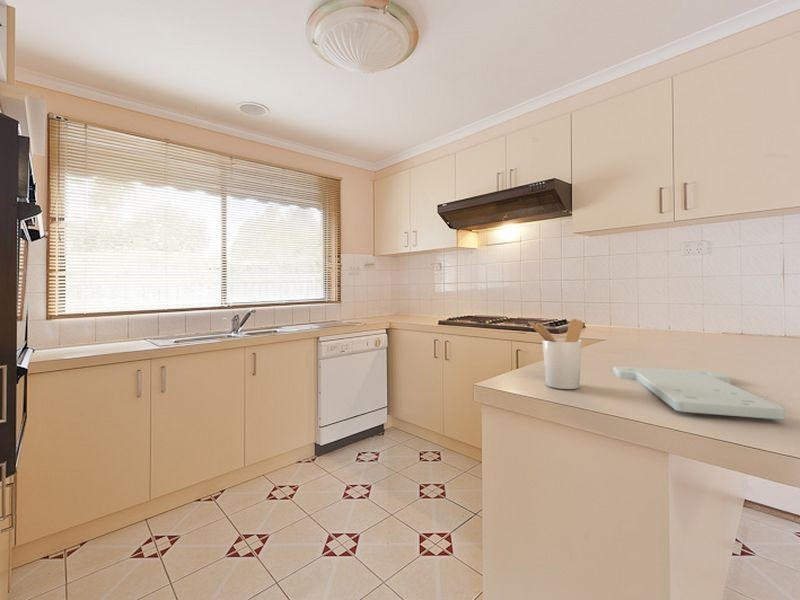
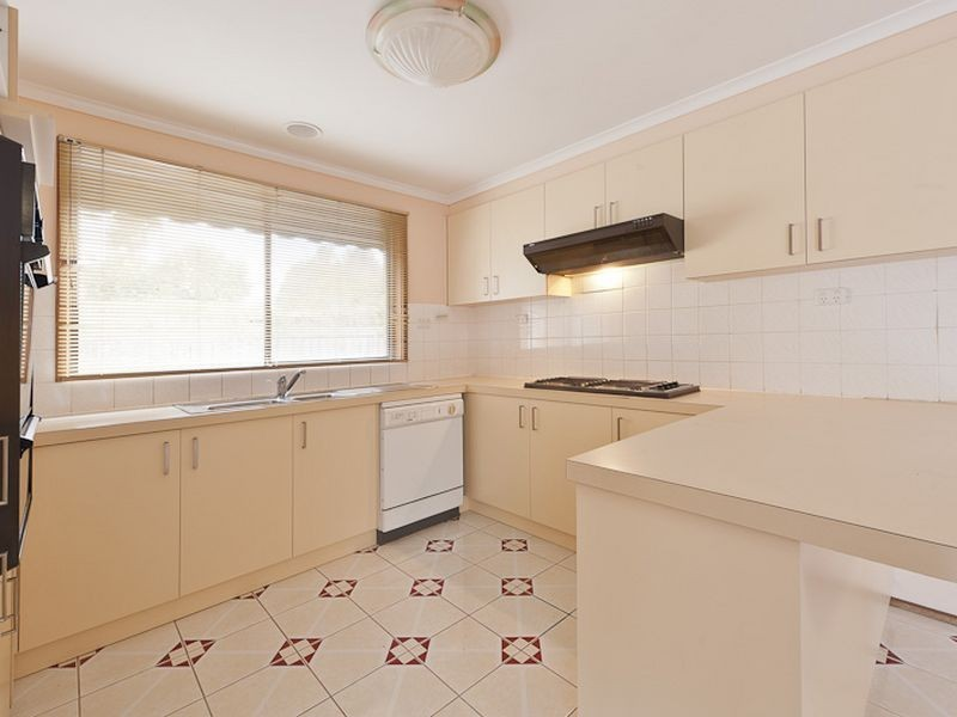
- utensil holder (554, 352)
- cutting board (689, 387)
